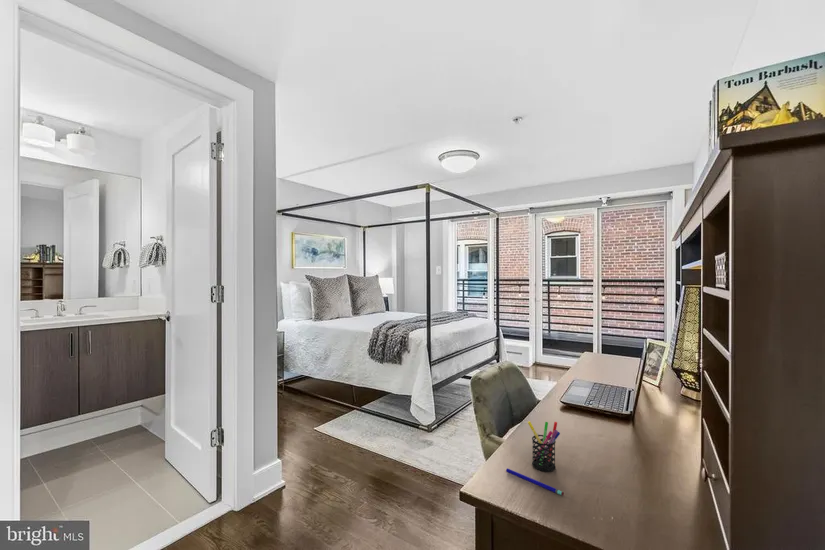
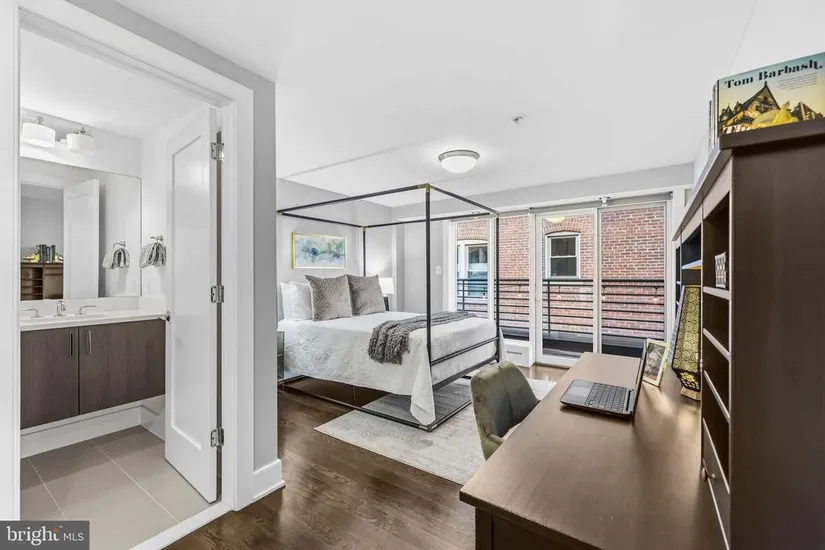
- pen (533, 481)
- pen holder (545, 442)
